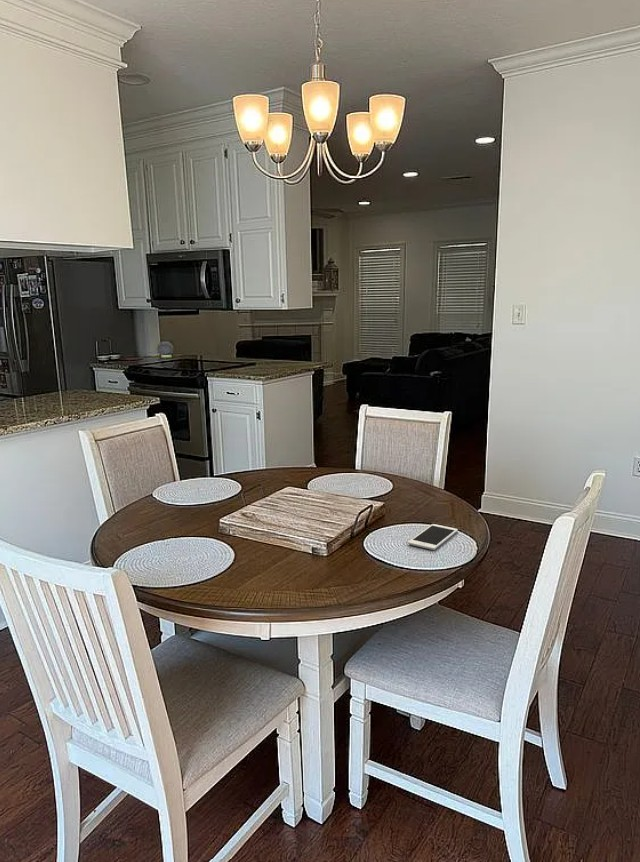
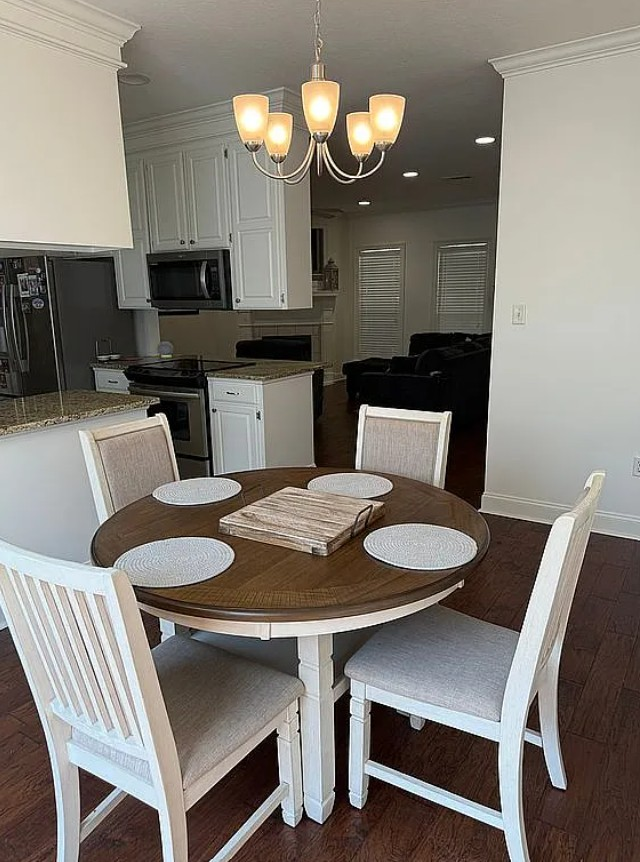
- cell phone (433, 536)
